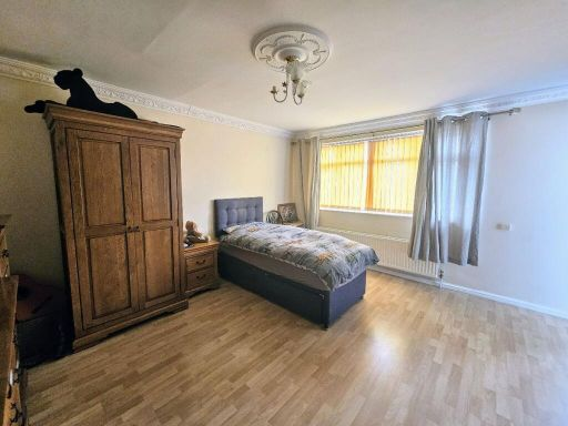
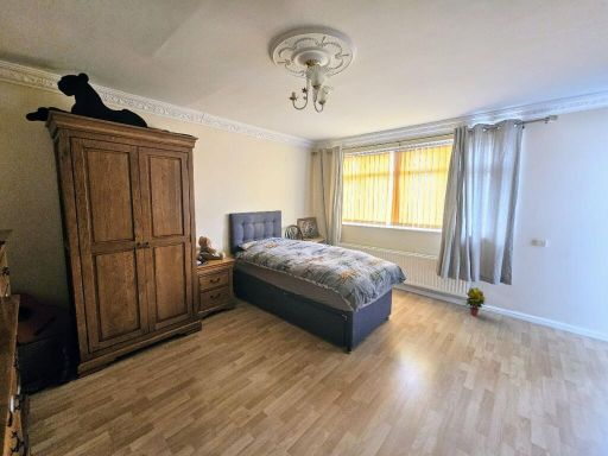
+ potted plant (475, 300)
